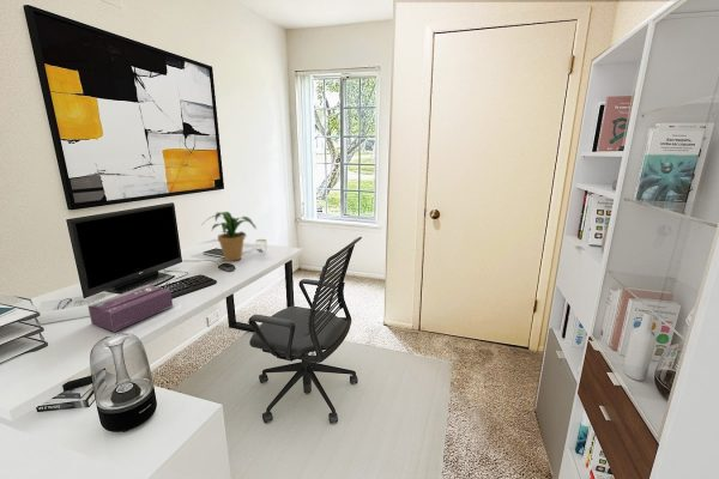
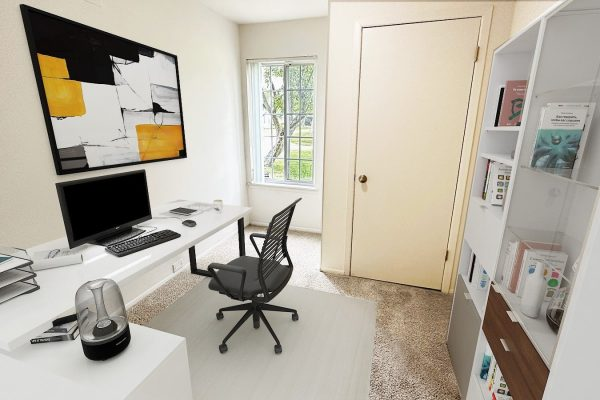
- potted plant (230, 236)
- tissue box (133, 305)
